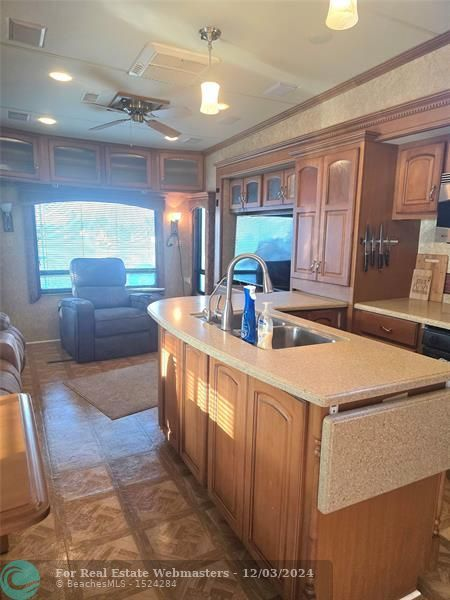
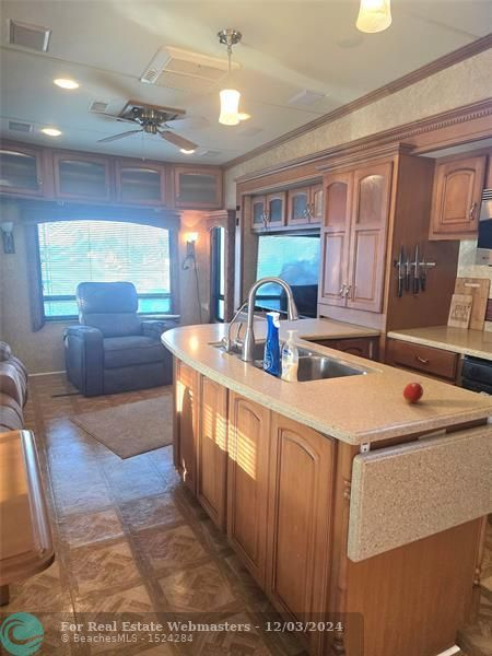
+ fruit (413, 391)
